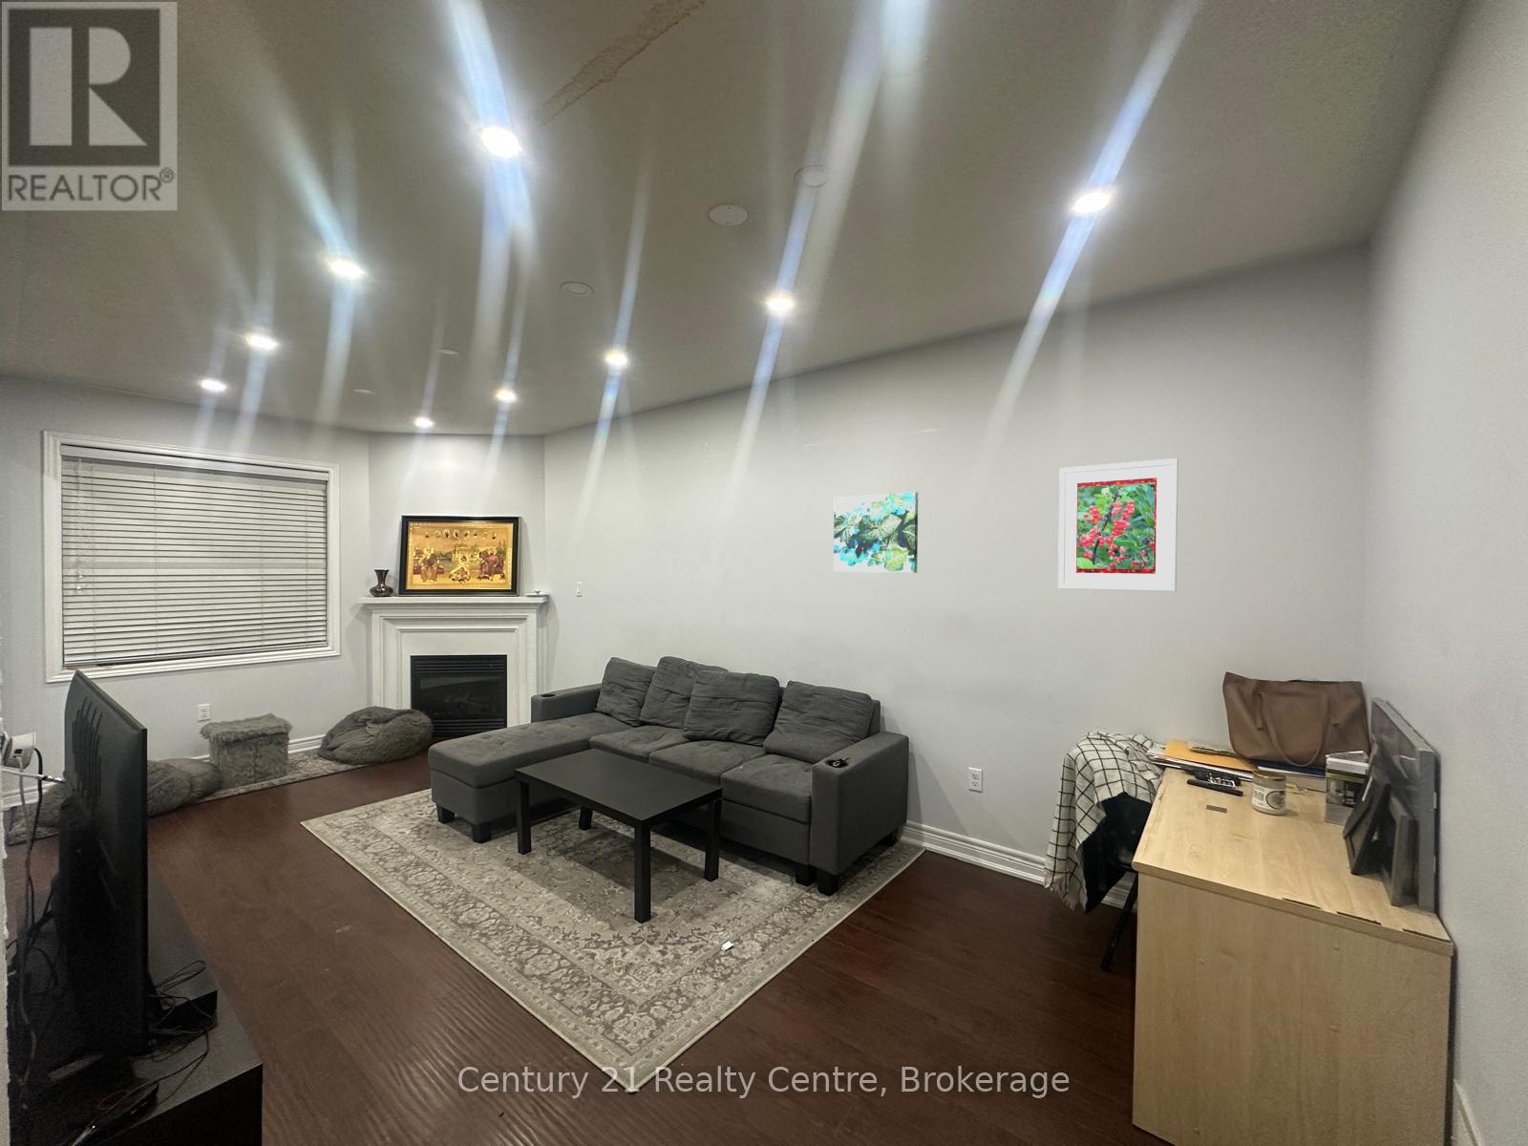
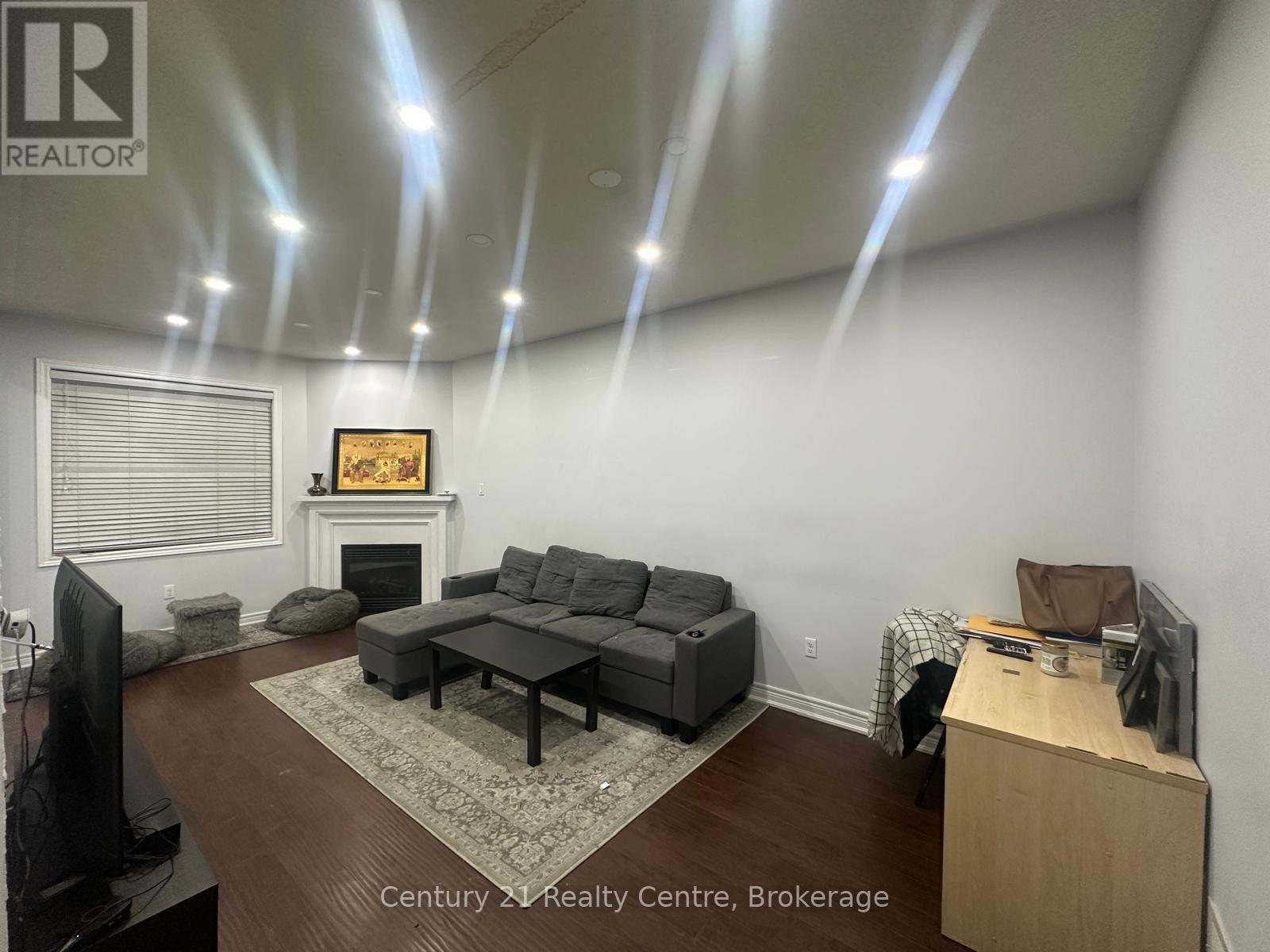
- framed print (1114, 526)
- wall art (873, 533)
